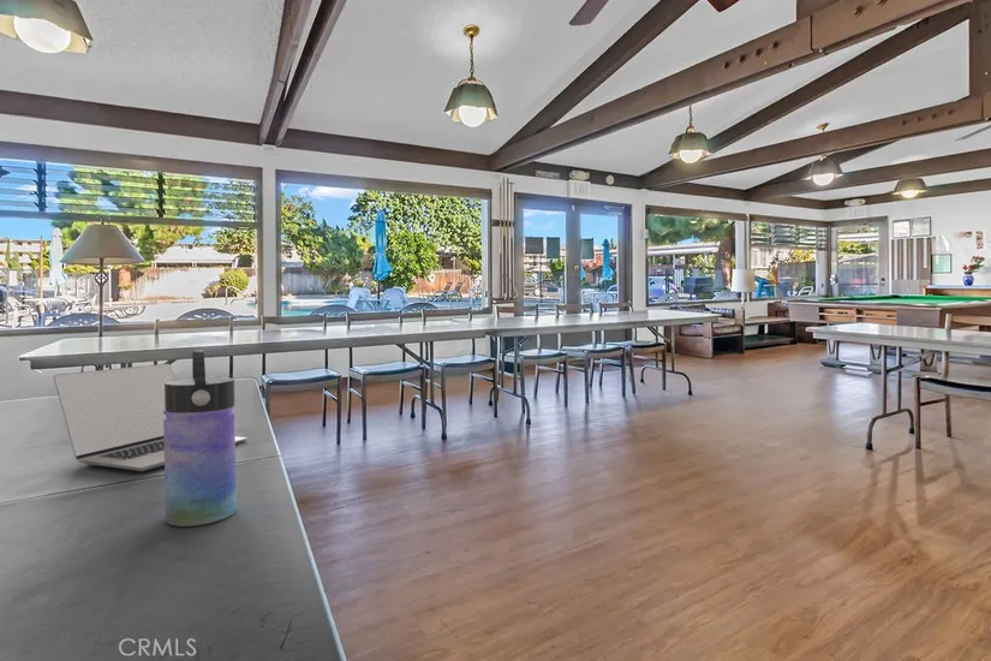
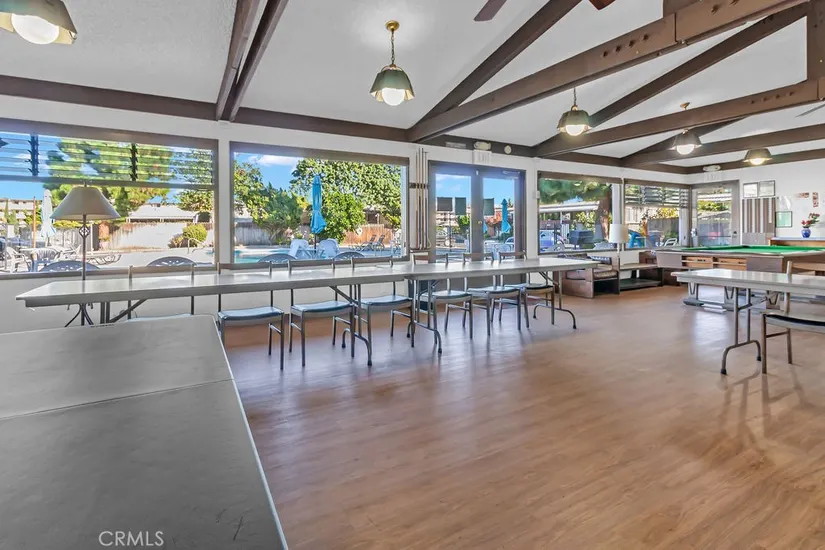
- water bottle (201, 431)
- laptop (156, 410)
